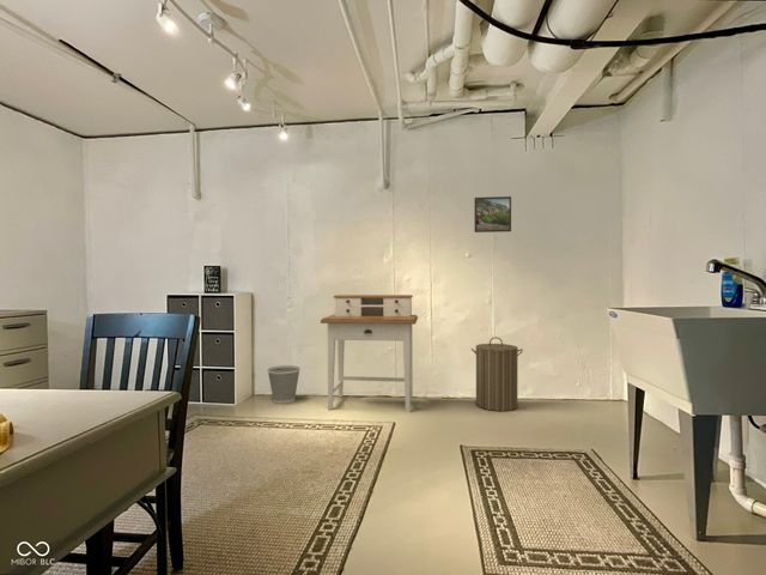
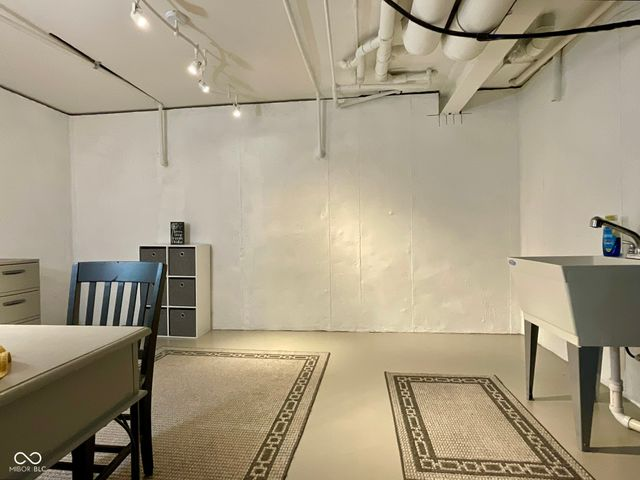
- wastebasket (284, 383)
- laundry hamper (496, 370)
- desk (371, 339)
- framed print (492, 214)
